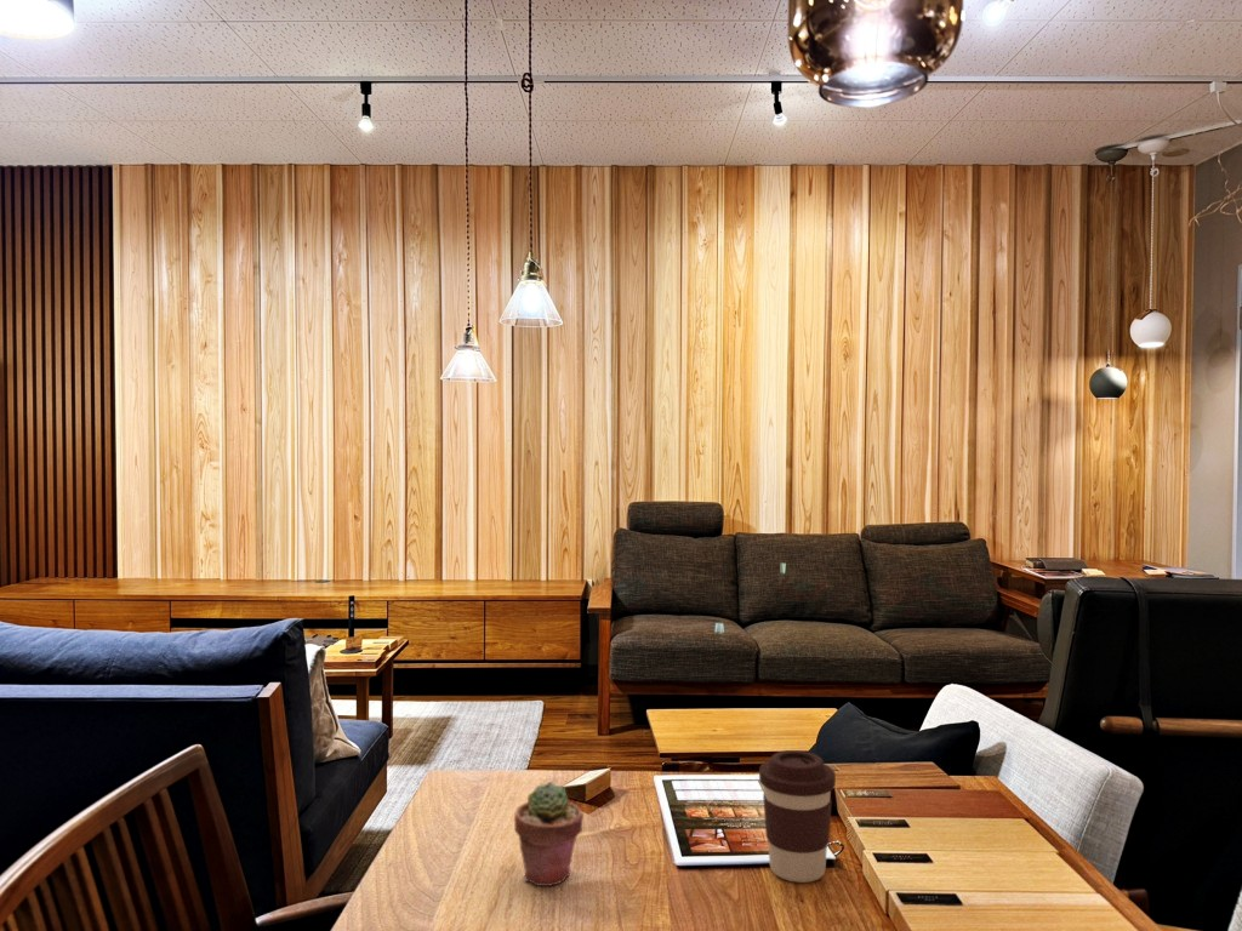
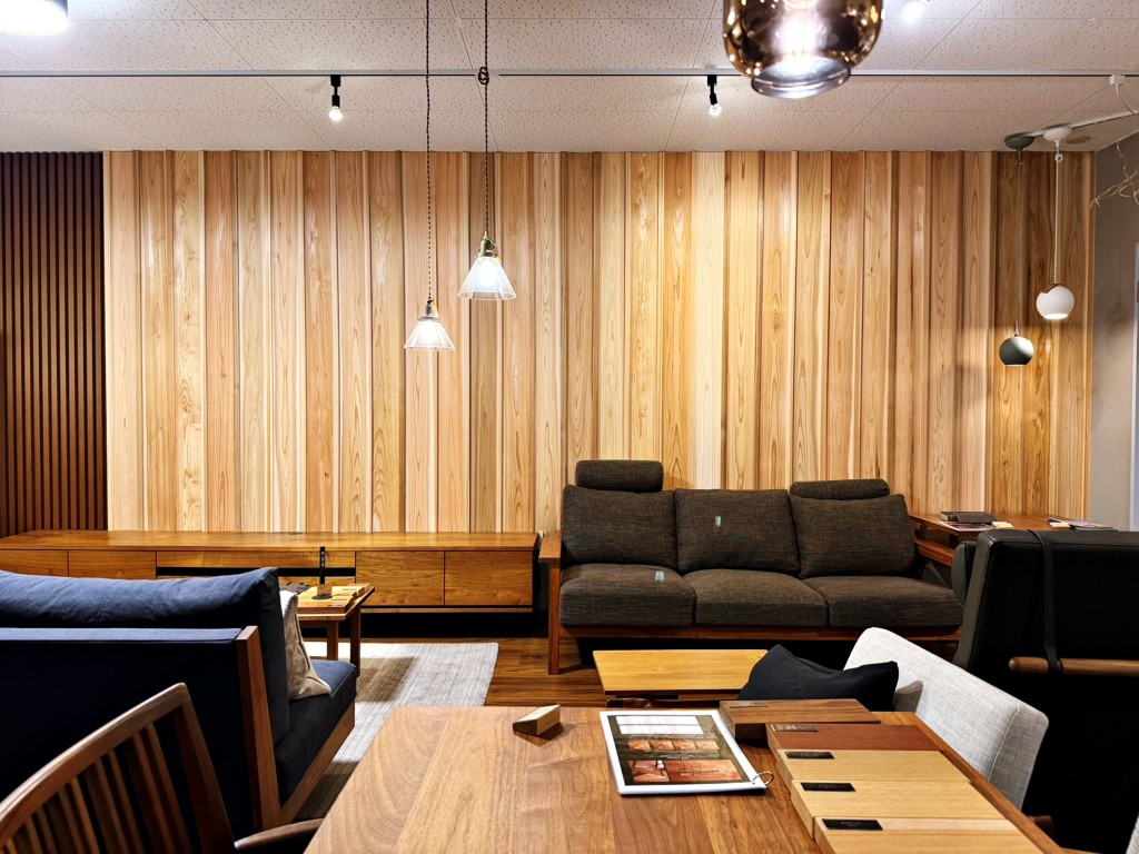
- coffee cup (797, 813)
- potted succulent (548, 829)
